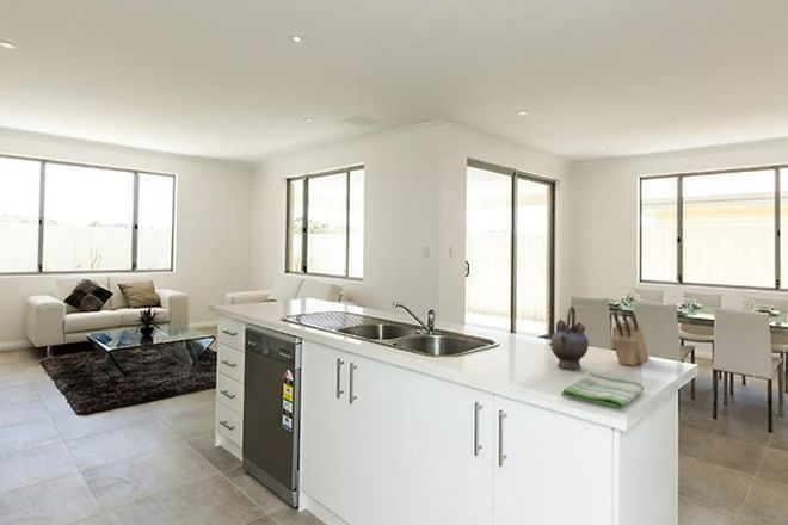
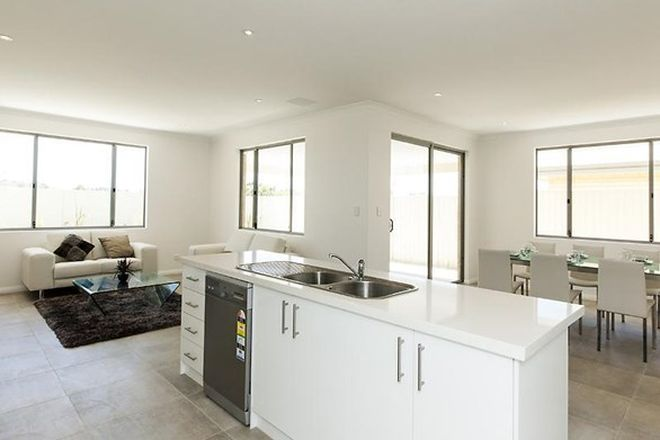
- teapot (567, 336)
- dish towel (603, 388)
- knife block (629, 335)
